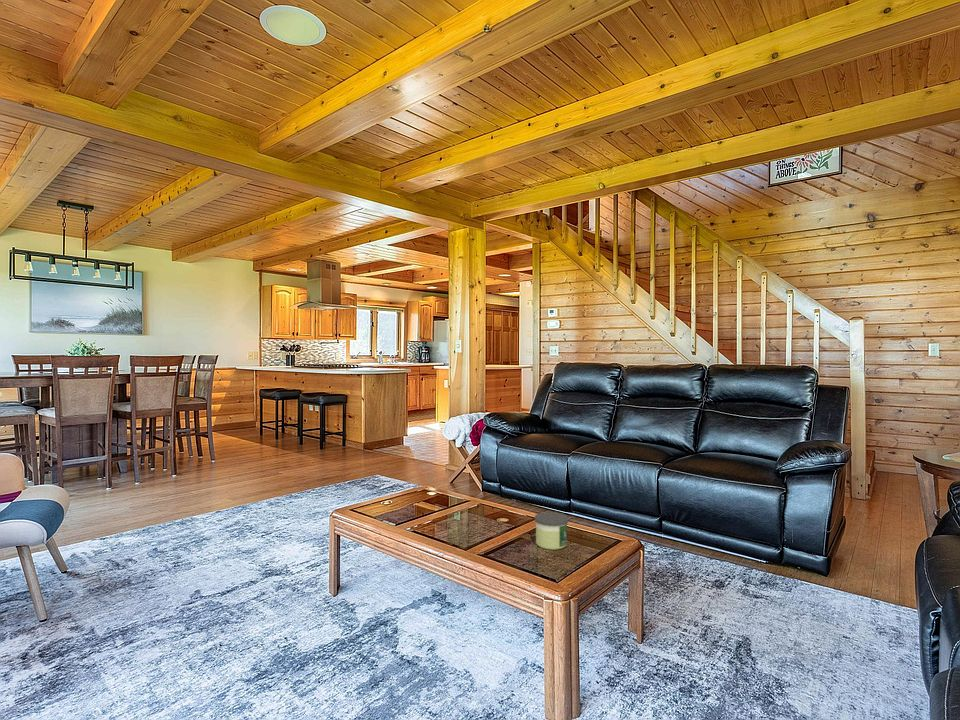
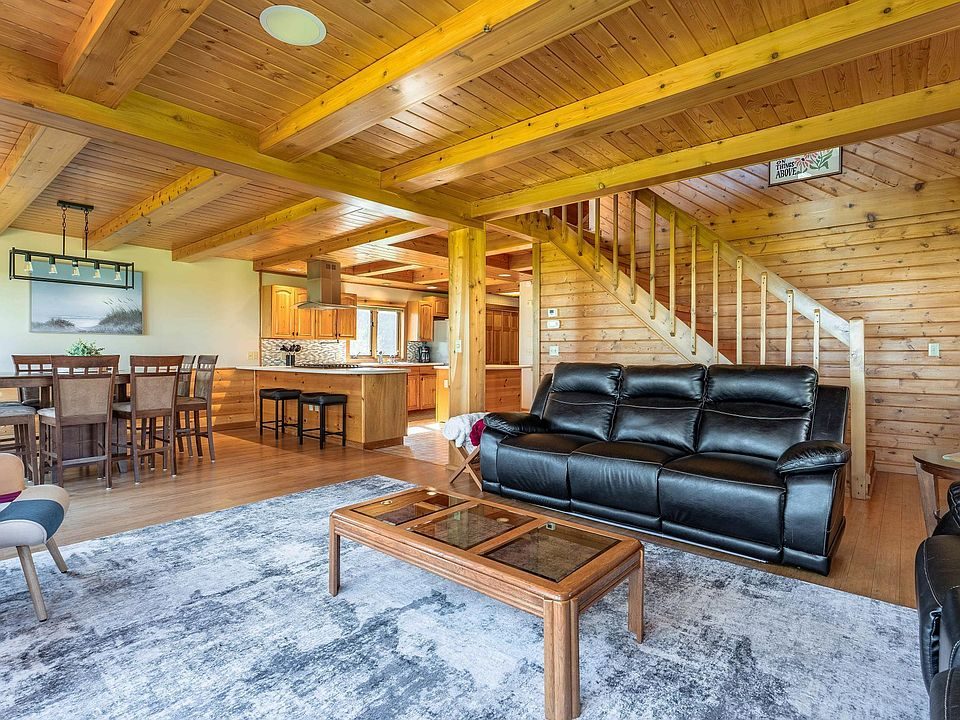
- candle (551, 531)
